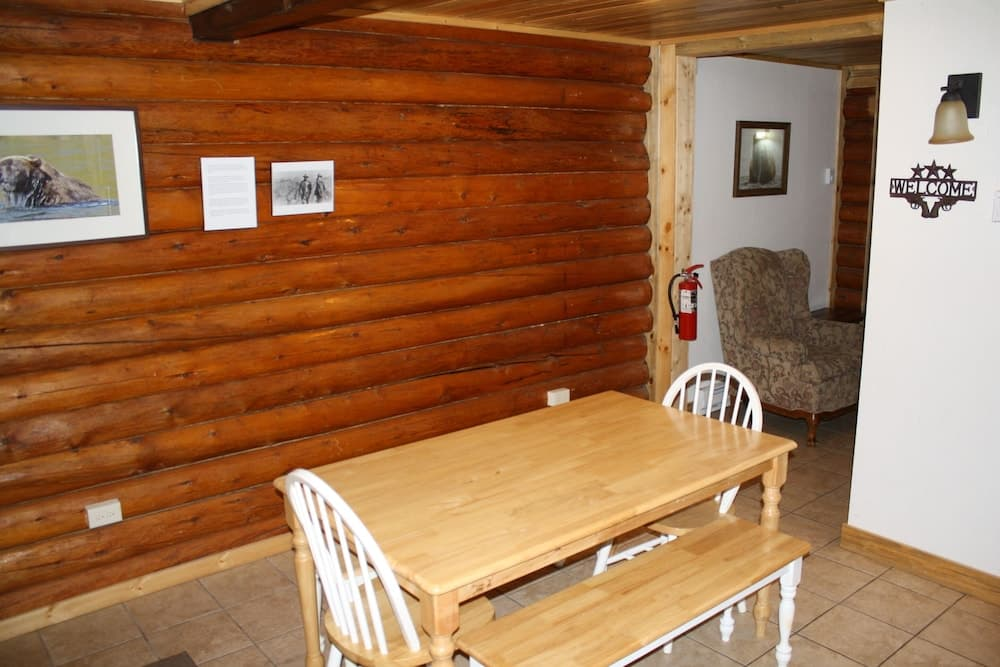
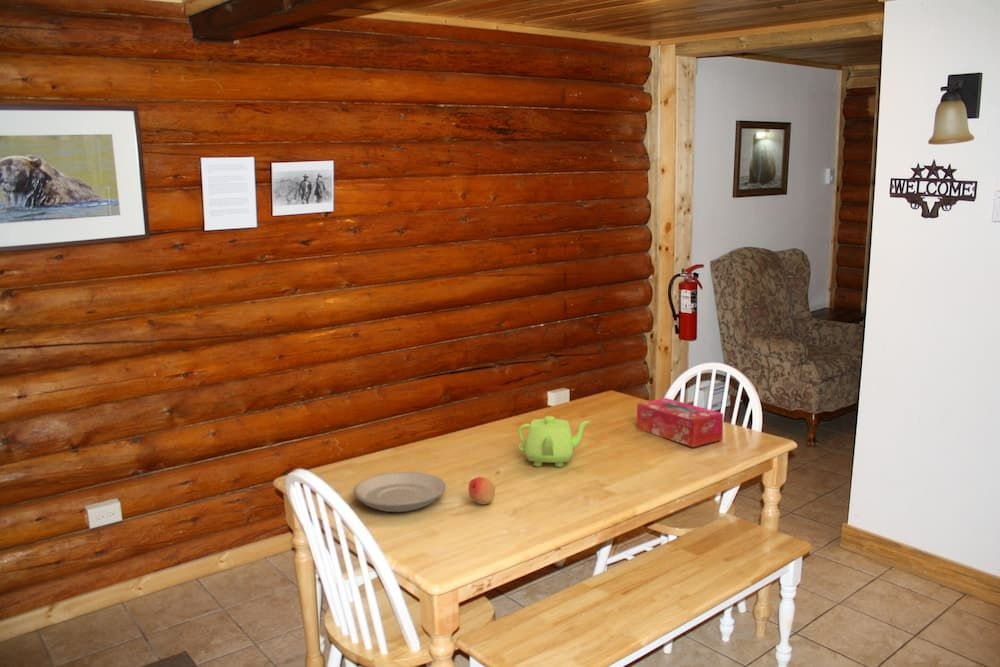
+ fruit (481, 490)
+ teapot (554, 440)
+ tissue box (678, 421)
+ plate (400, 493)
